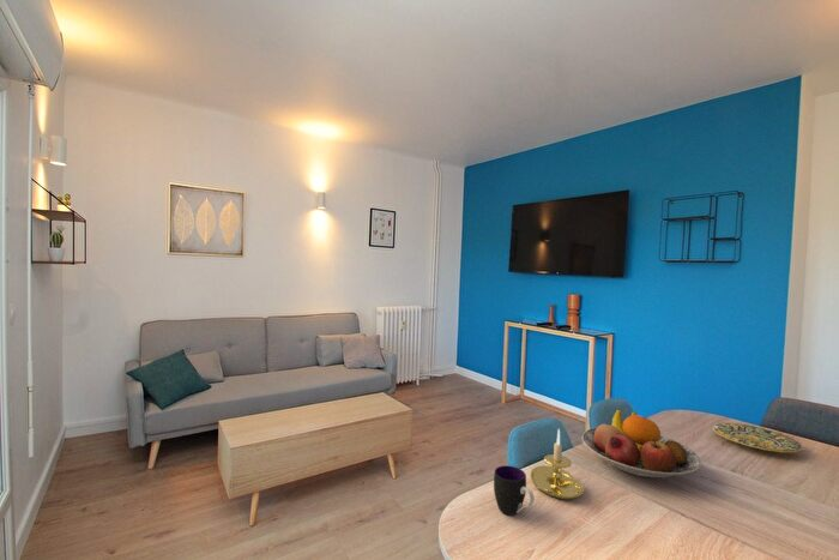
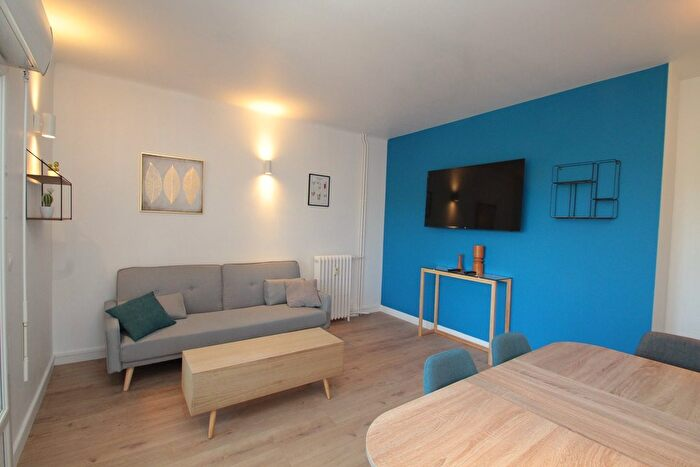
- cup (514, 494)
- fruit bowl (638, 442)
- plate (754, 439)
- candle holder (560, 459)
